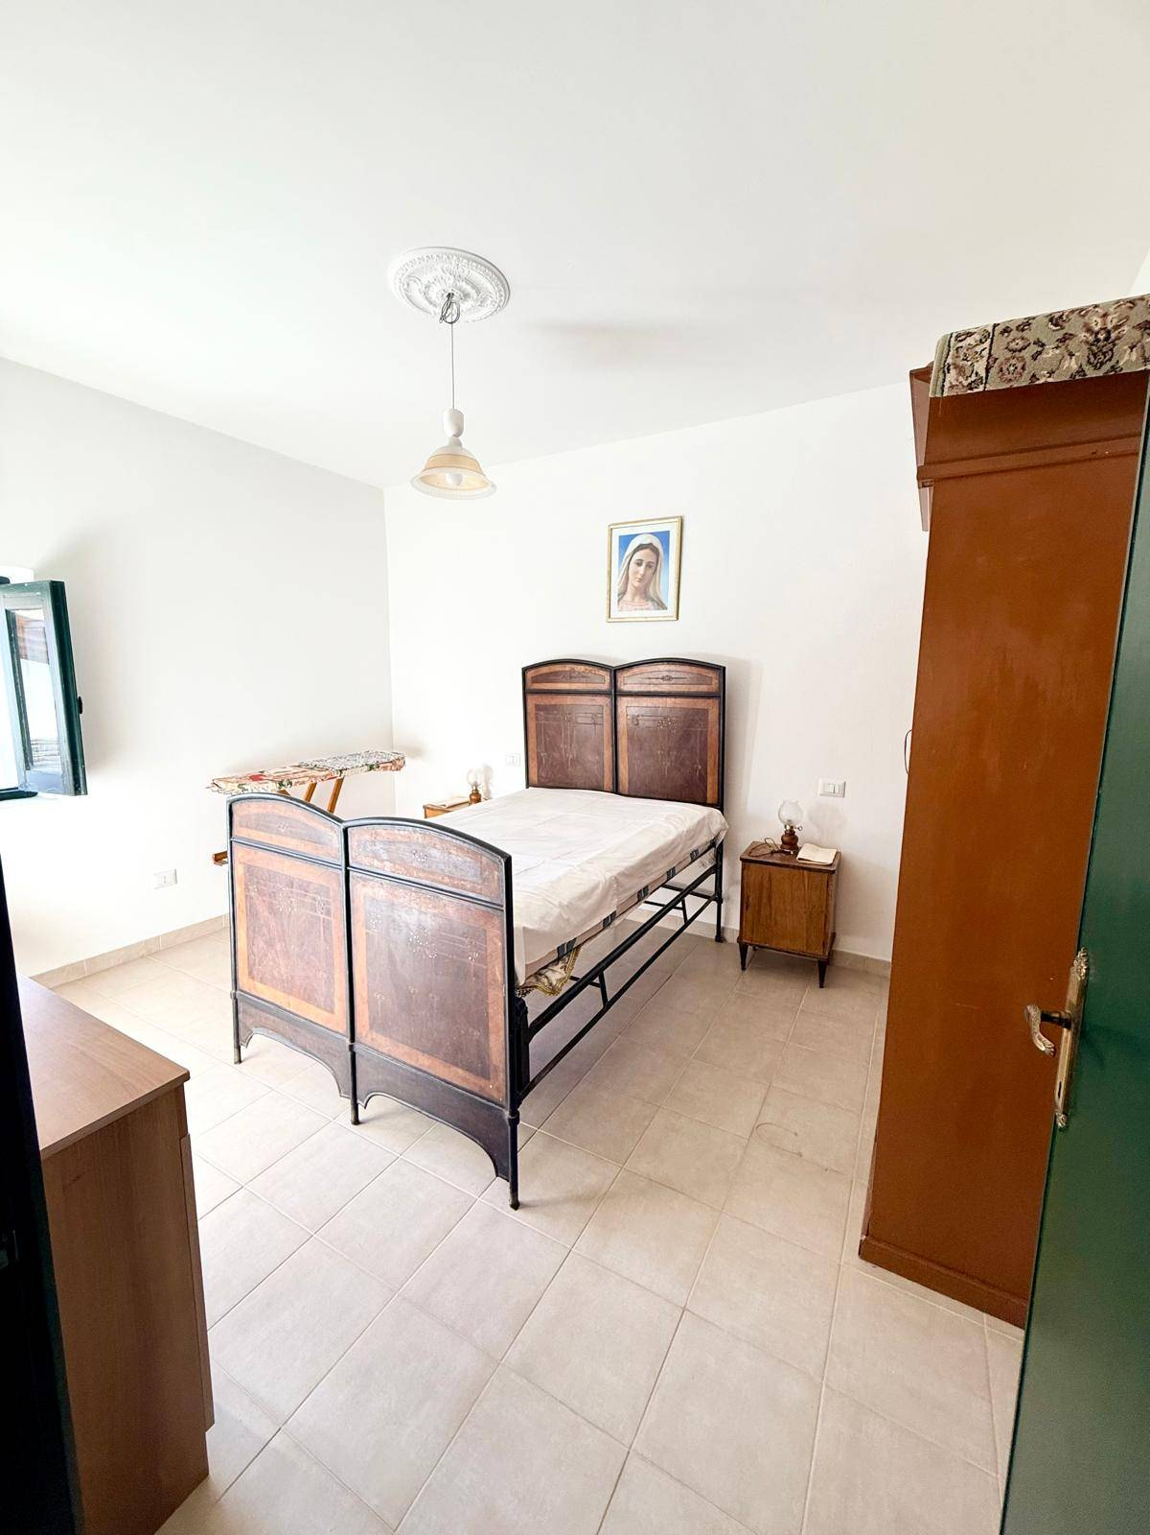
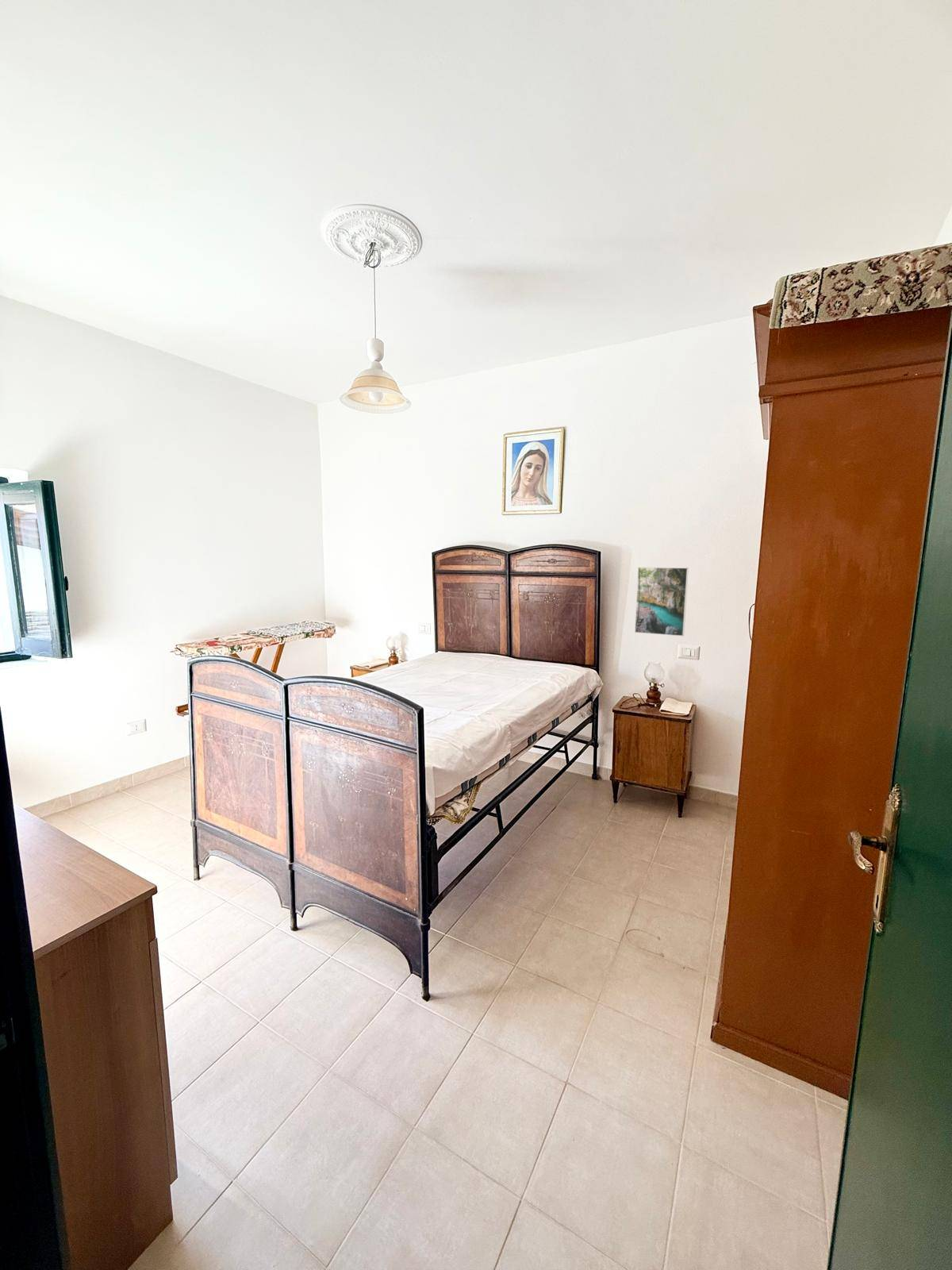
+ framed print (660, 601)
